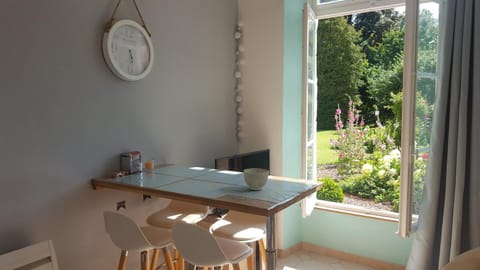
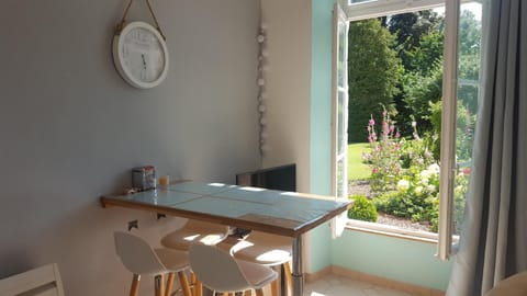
- bowl (256, 179)
